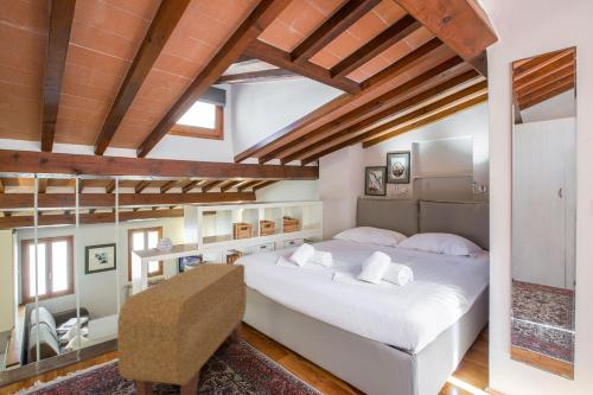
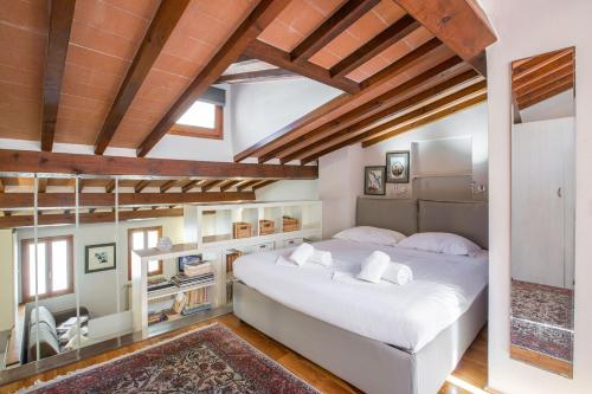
- media console (197, 320)
